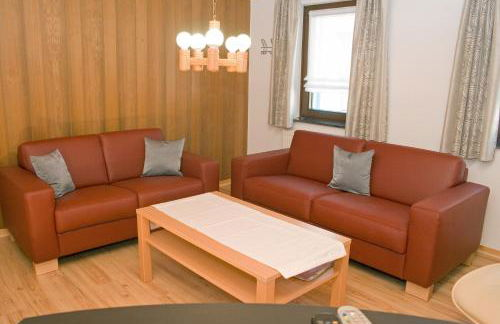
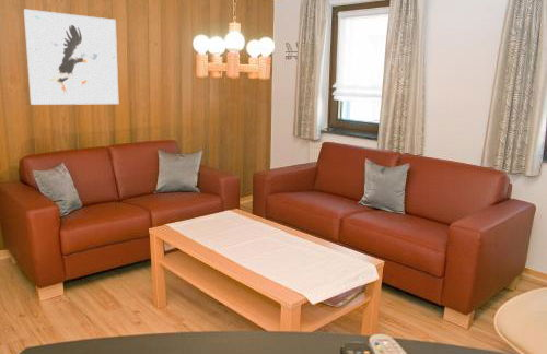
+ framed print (74, 60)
